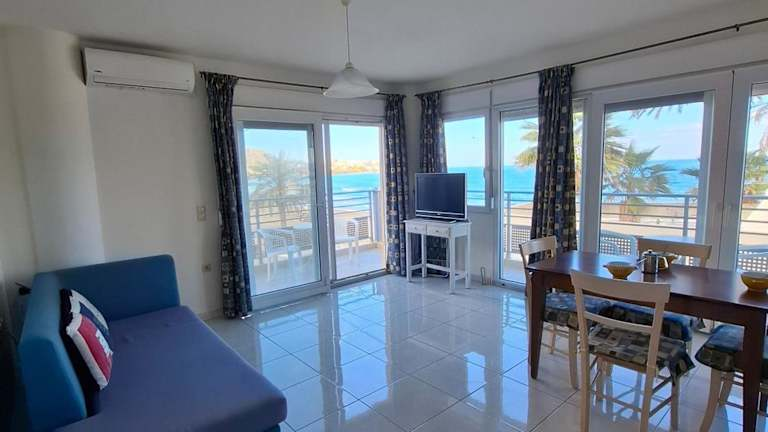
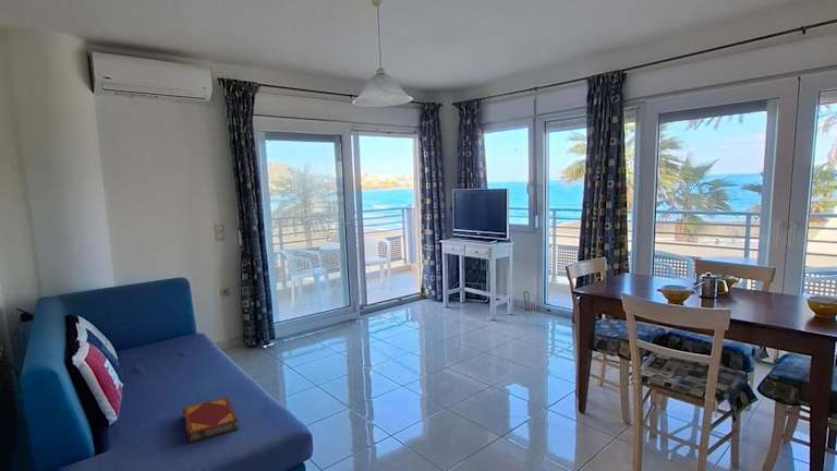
+ hardback book (209, 418)
